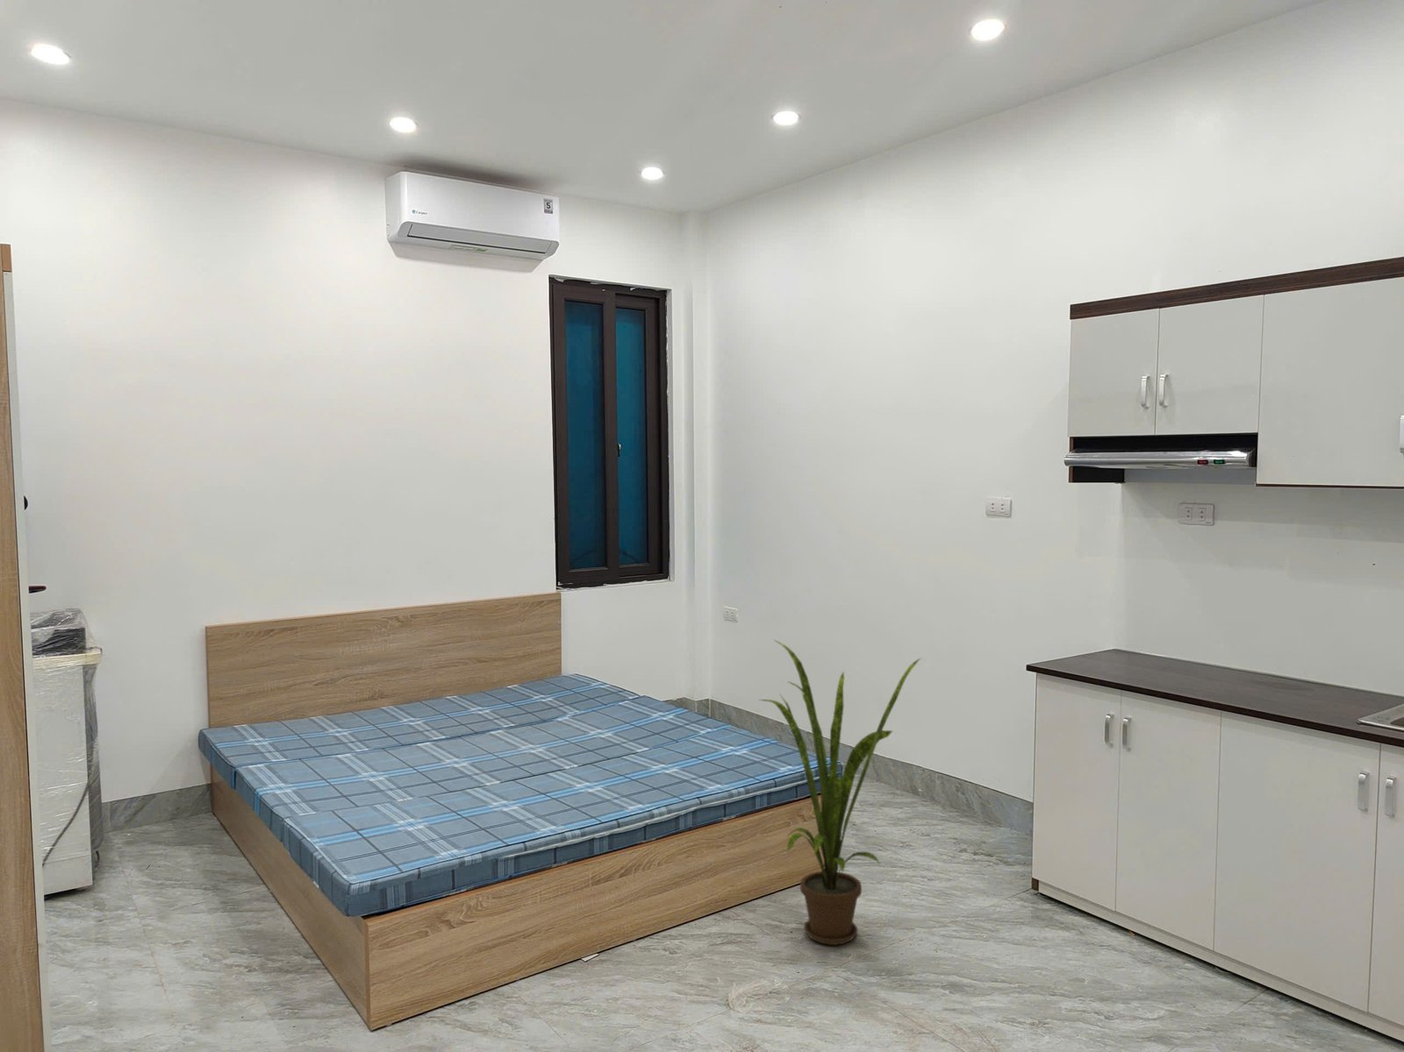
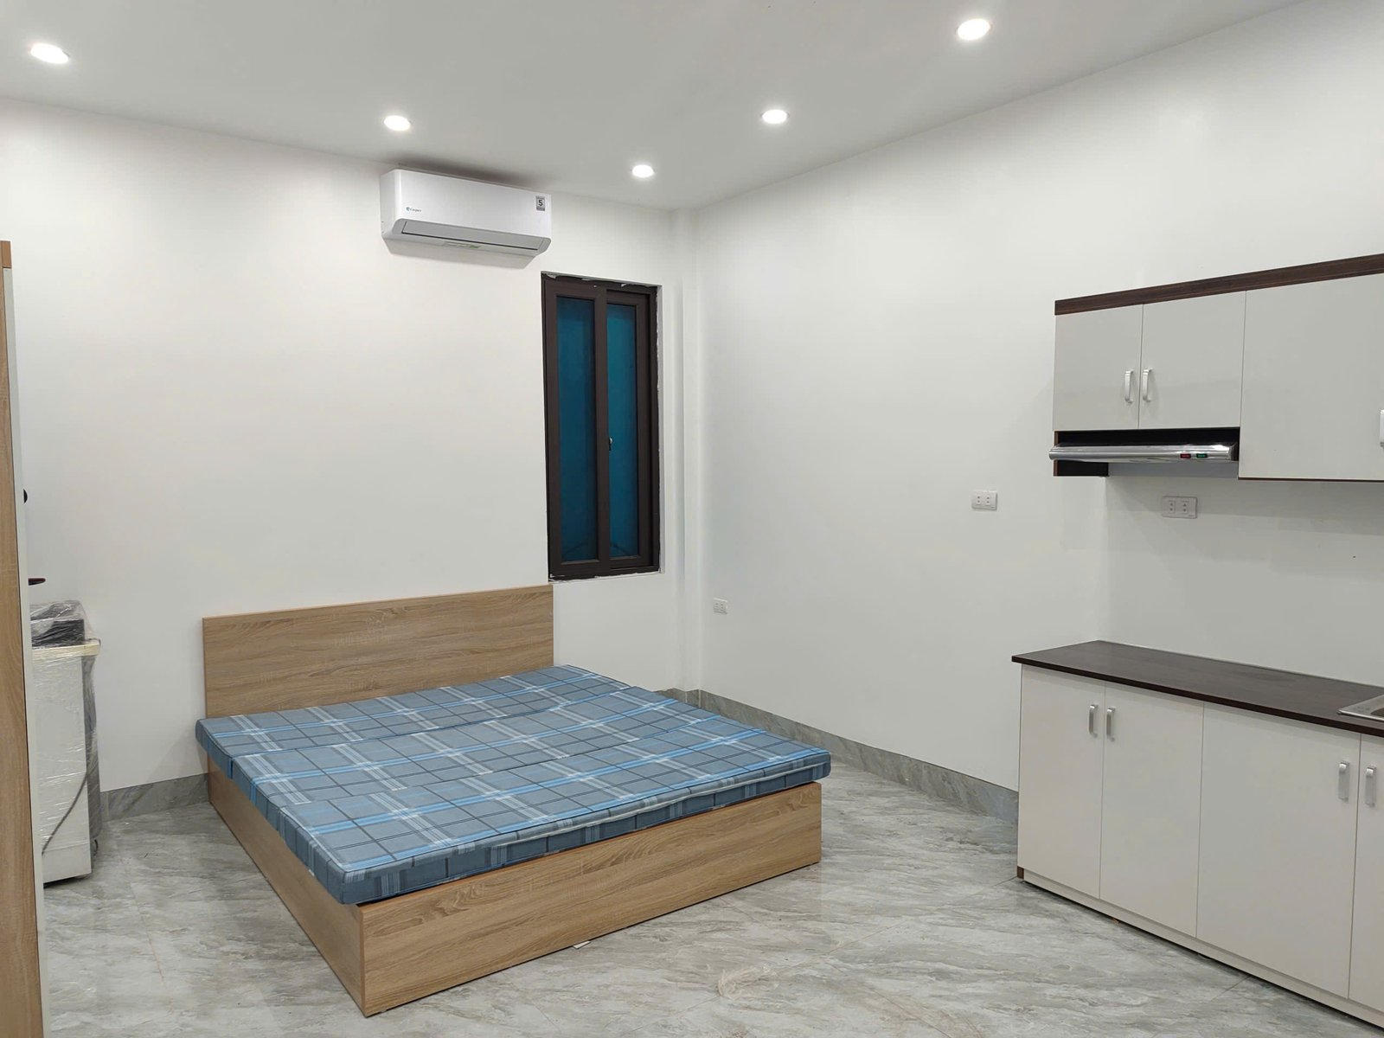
- house plant (816, 791)
